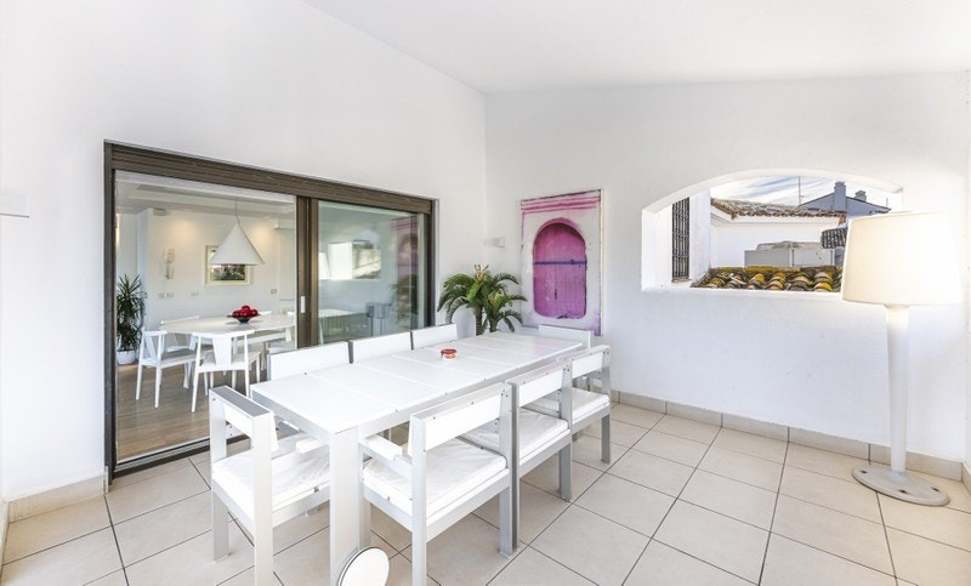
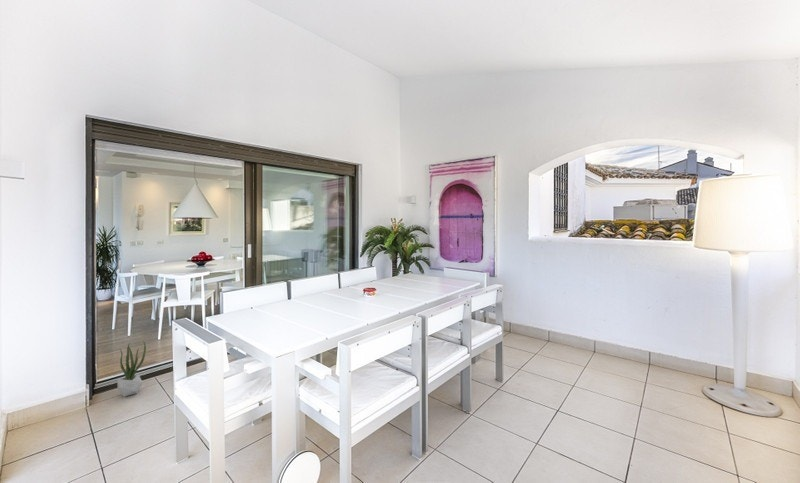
+ potted plant (132, 368)
